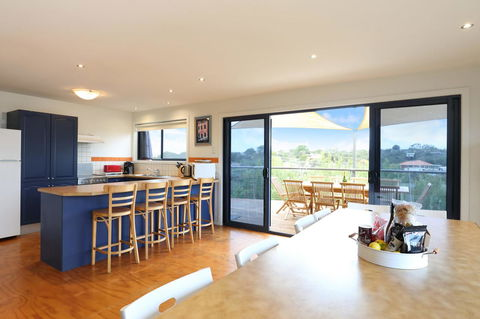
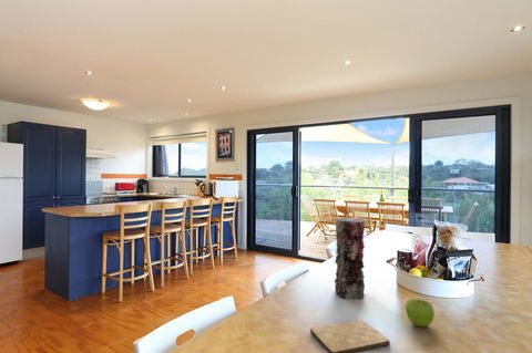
+ vase (349, 257)
+ fruit (419, 311)
+ cutting board (348, 335)
